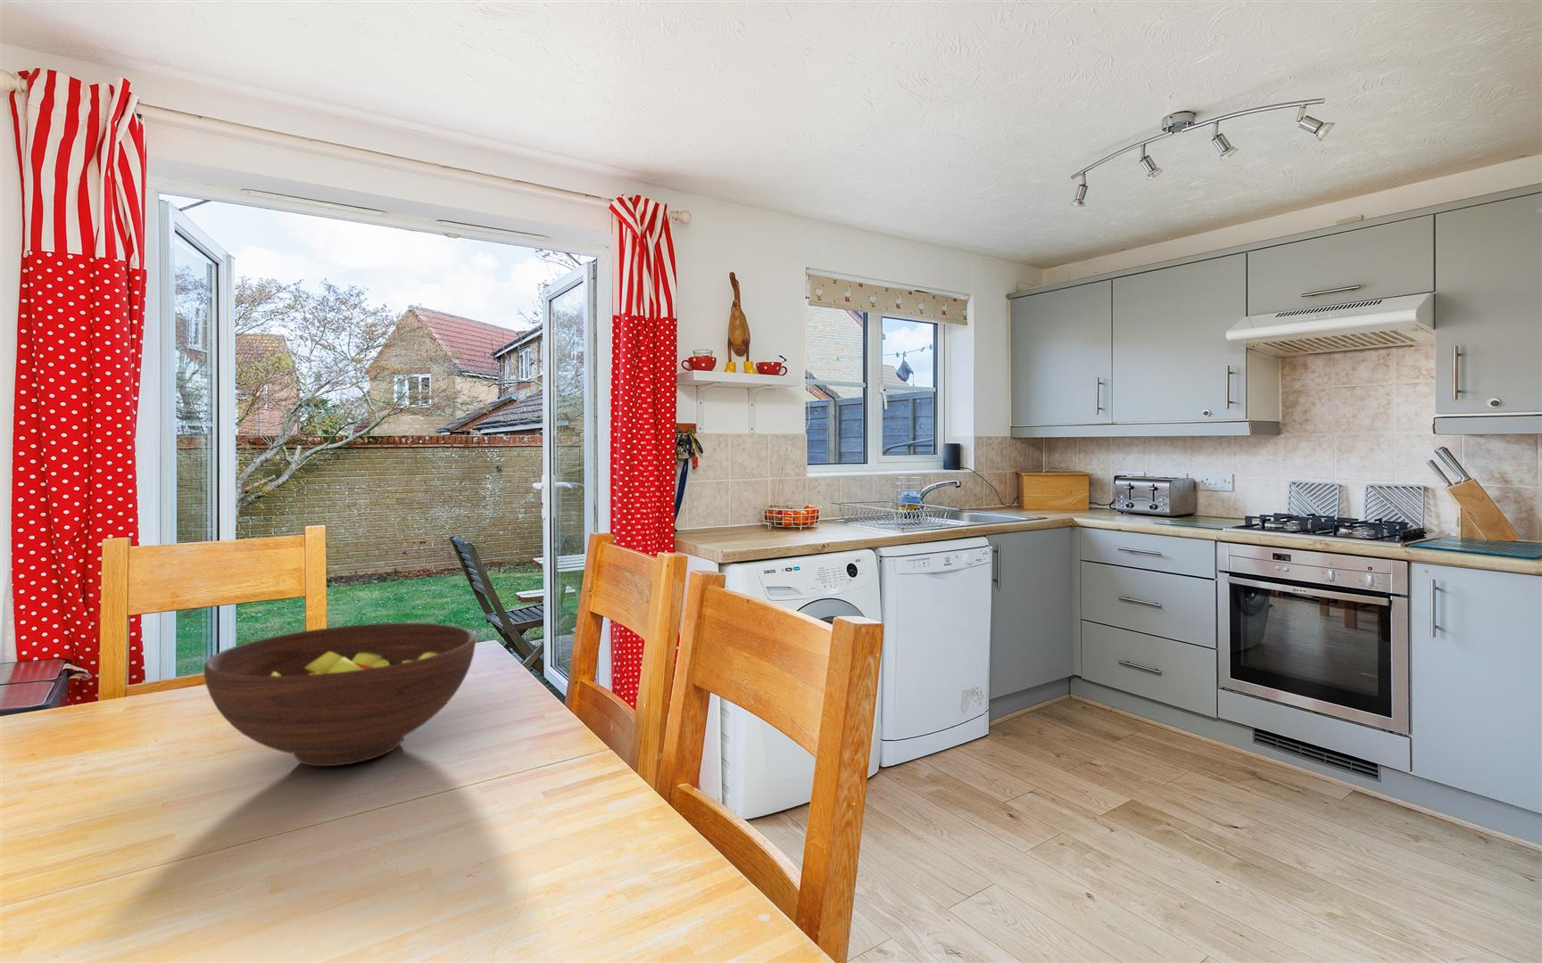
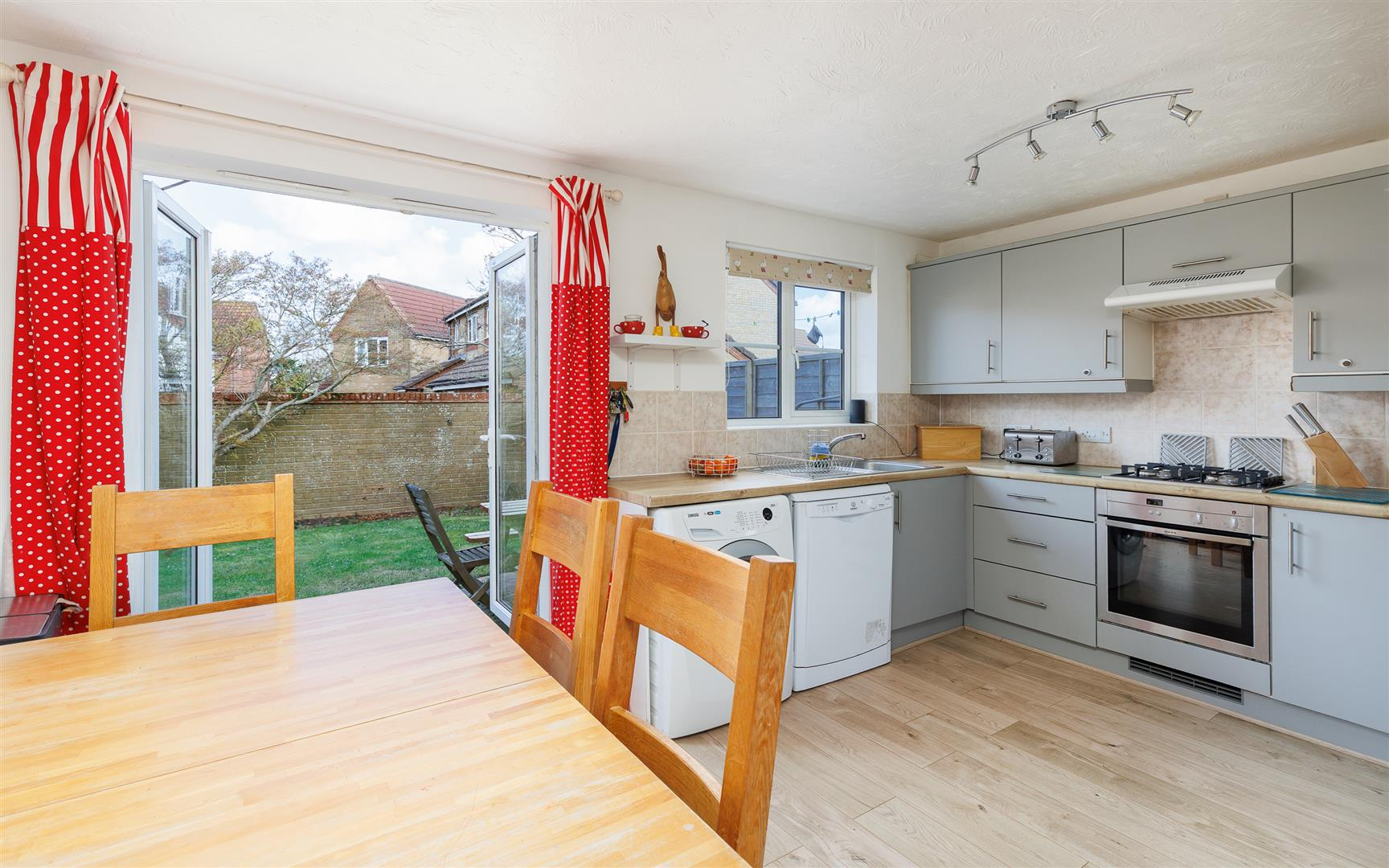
- fruit bowl (351, 698)
